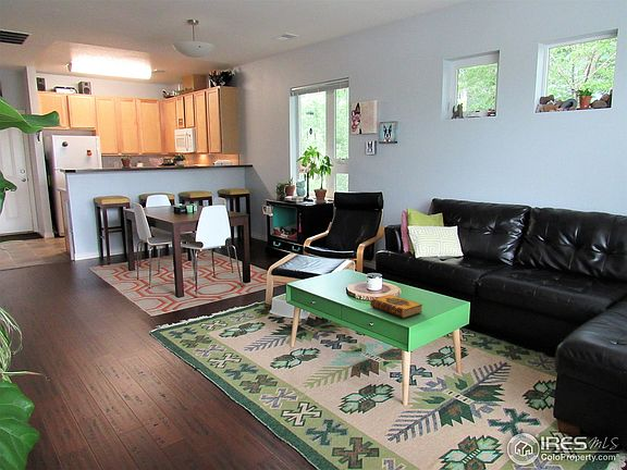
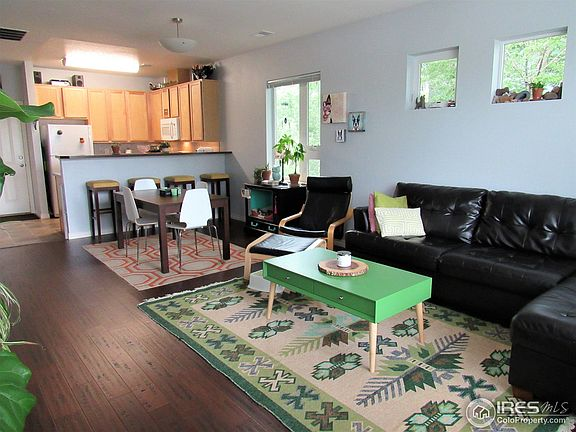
- hardback book (395, 306)
